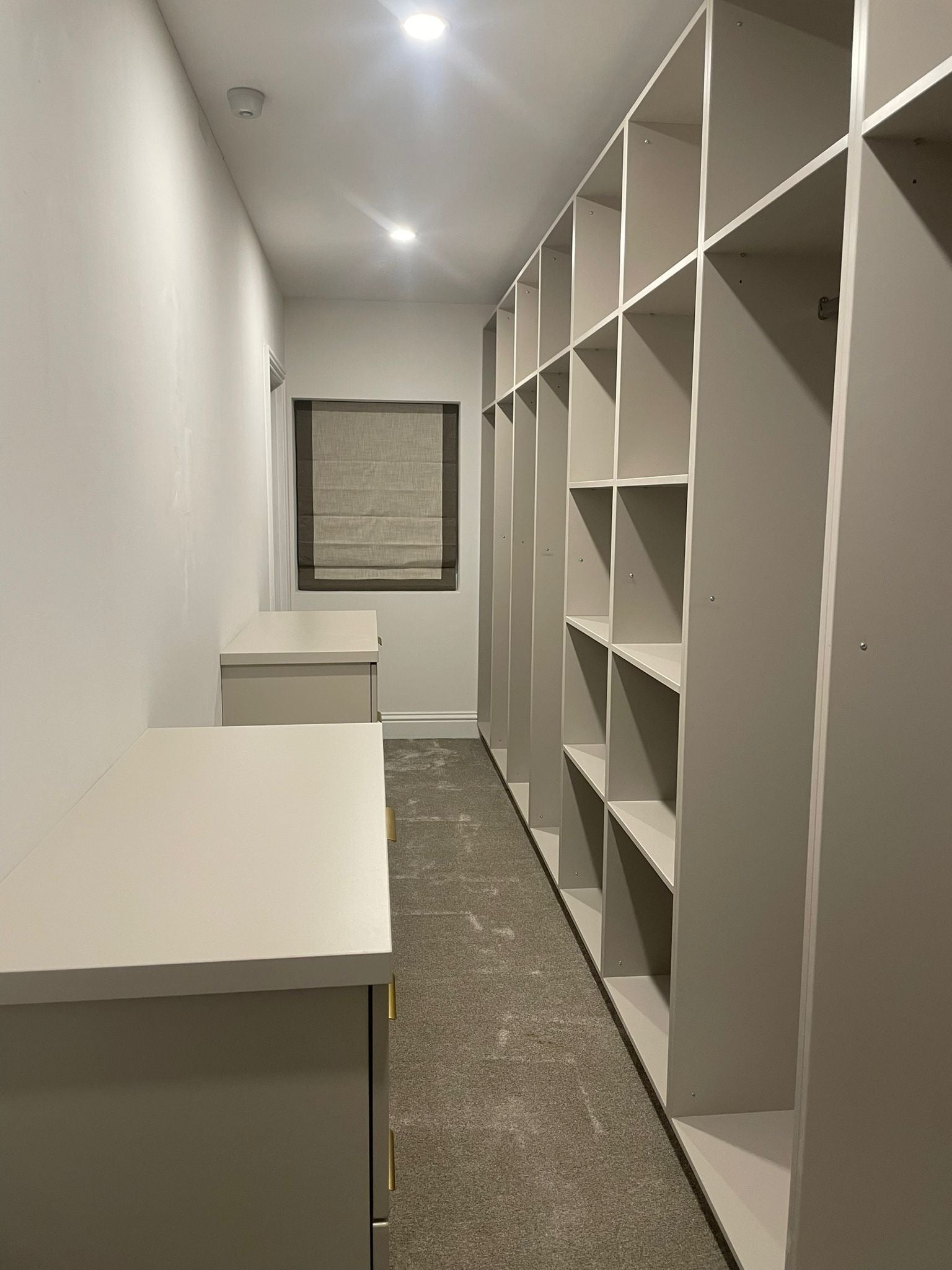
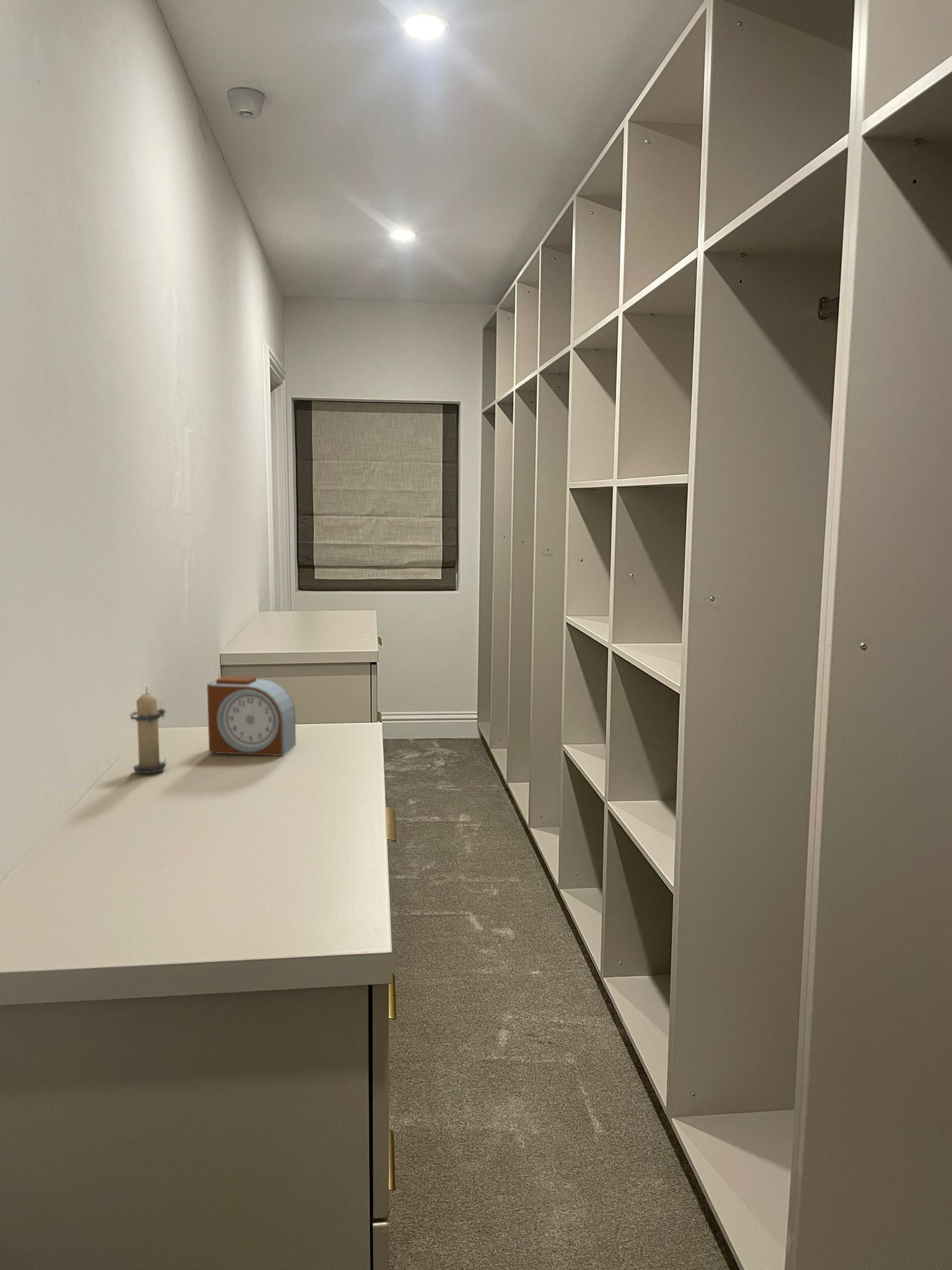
+ alarm clock (250, 714)
+ candle (148, 729)
